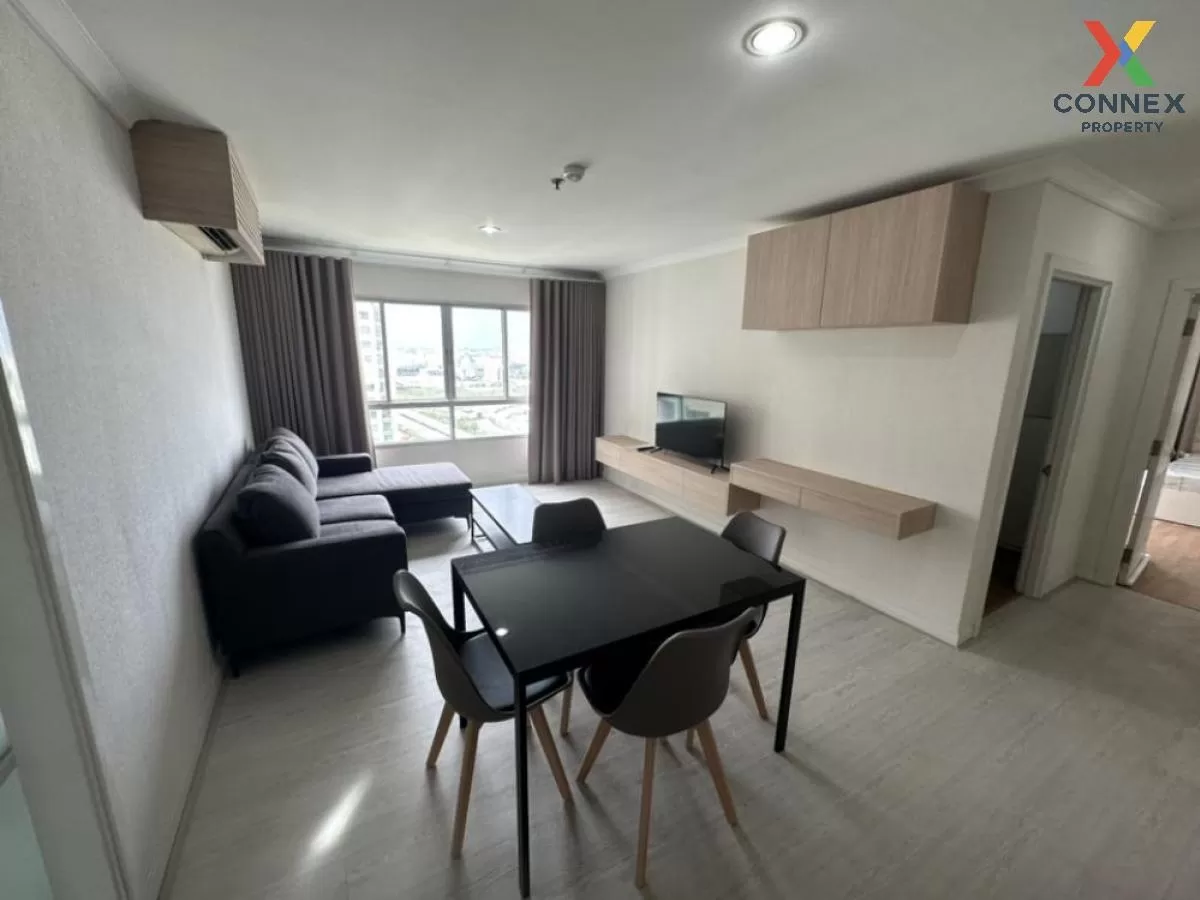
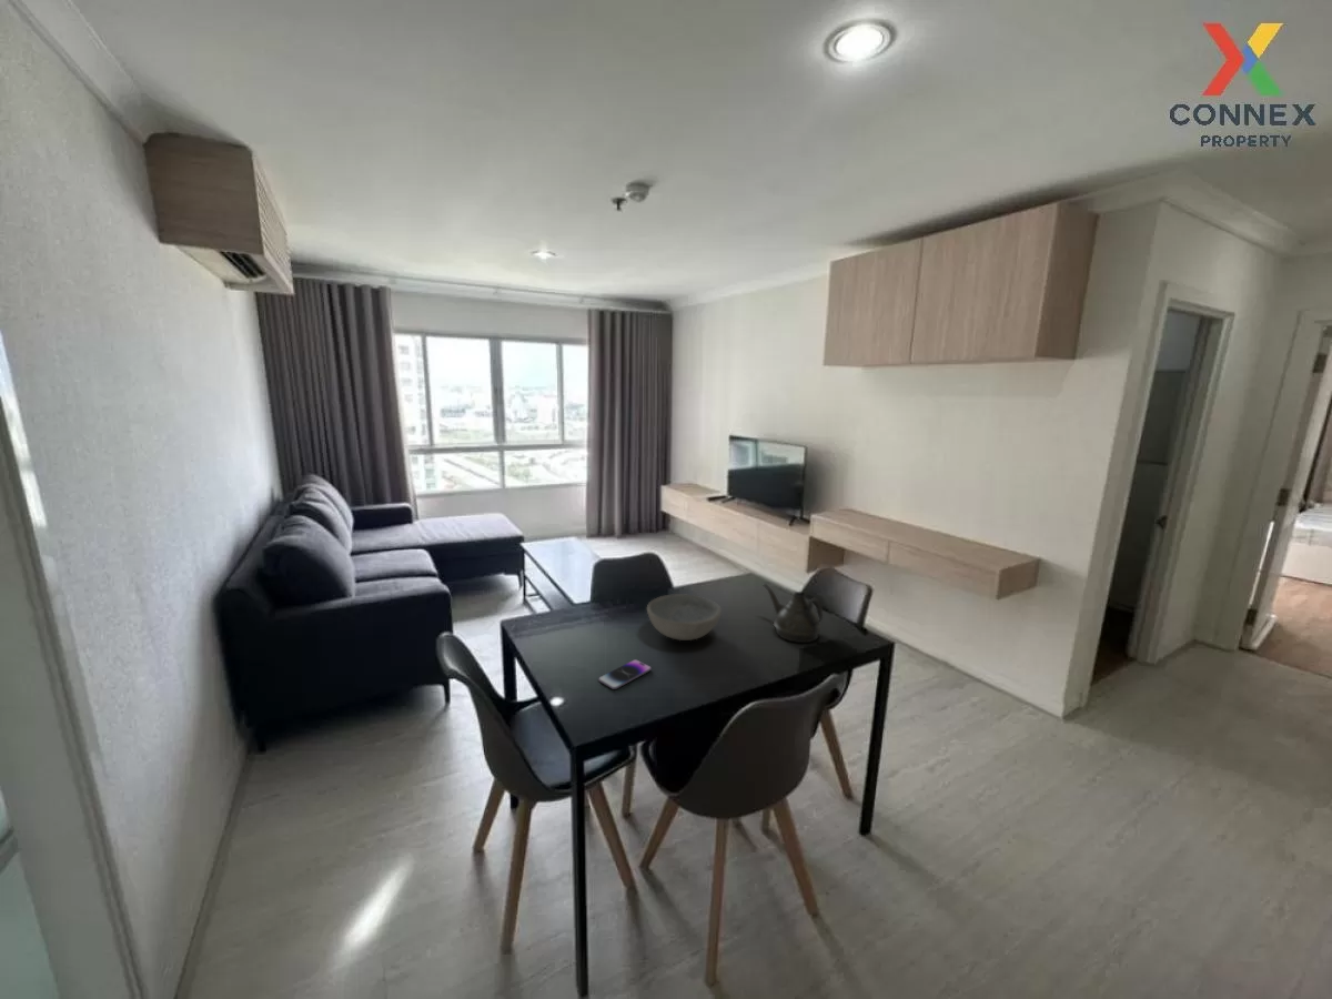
+ smartphone (625, 673)
+ bowl (683, 620)
+ teapot (790, 610)
